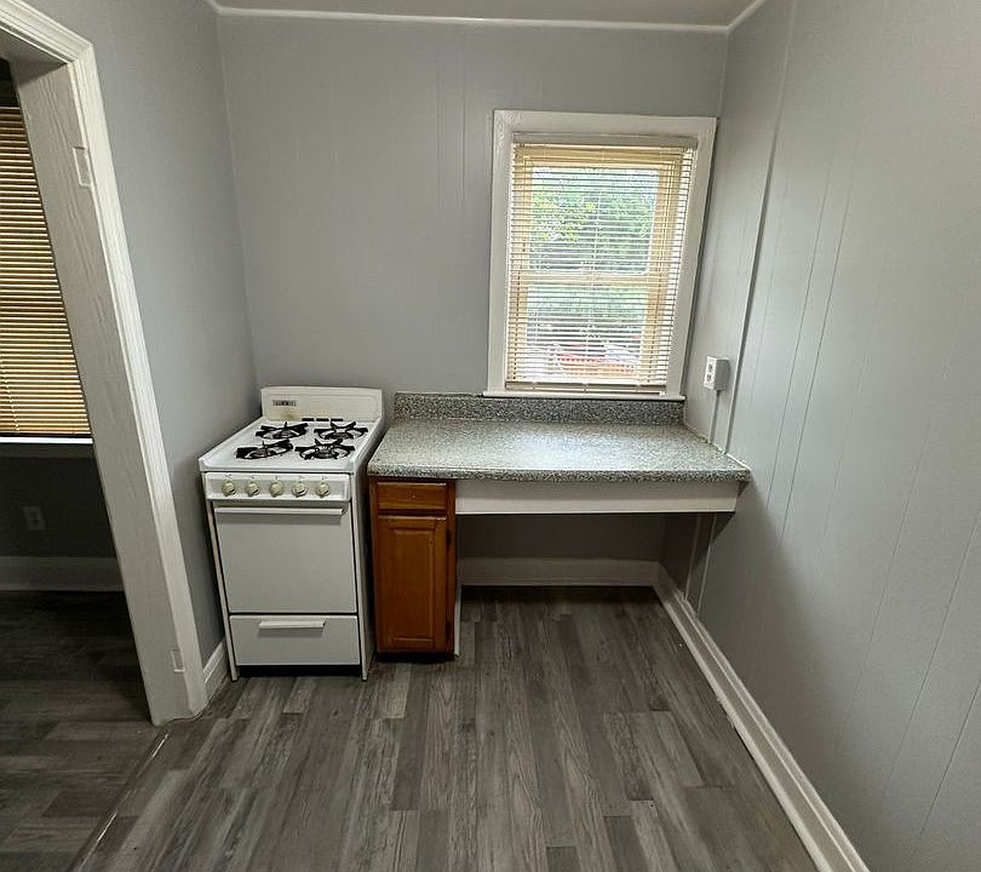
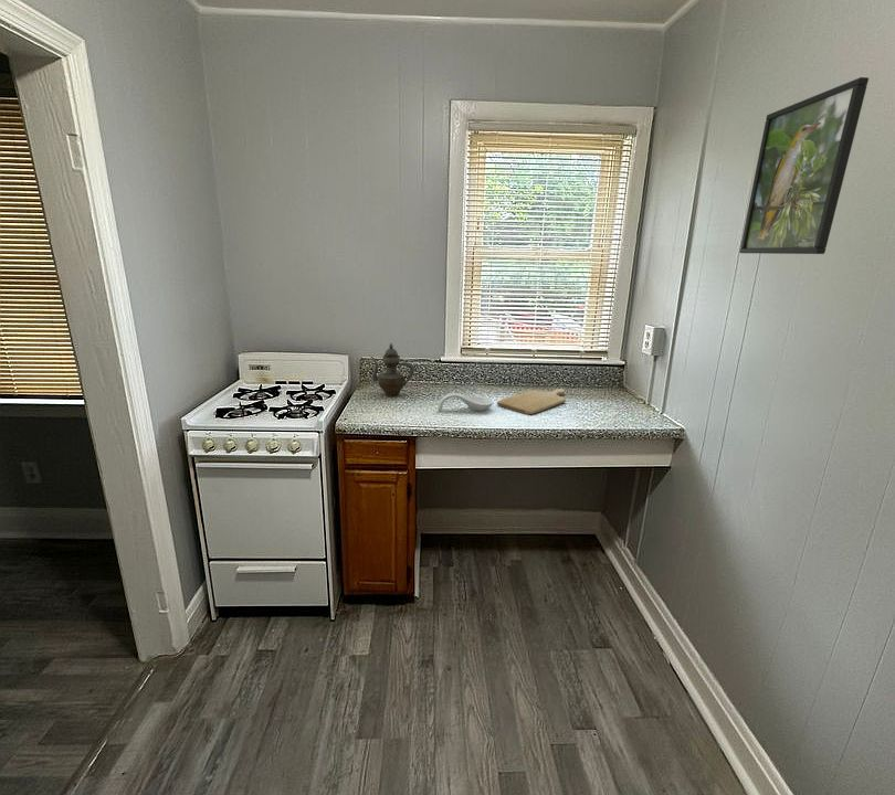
+ teapot (392, 369)
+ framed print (793, 179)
+ chopping board (538, 399)
+ spoon rest (465, 401)
